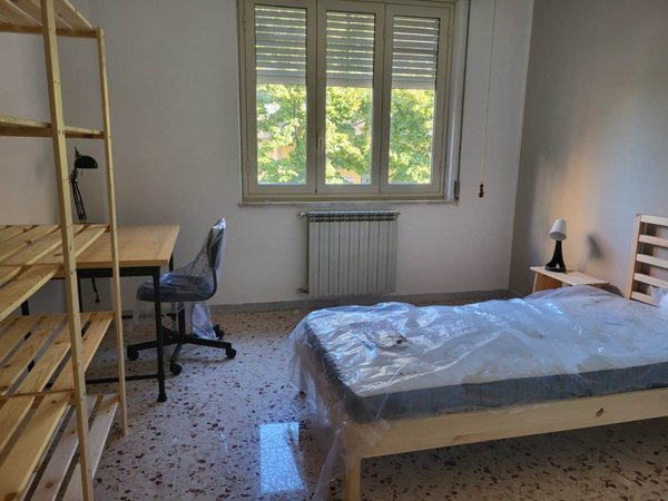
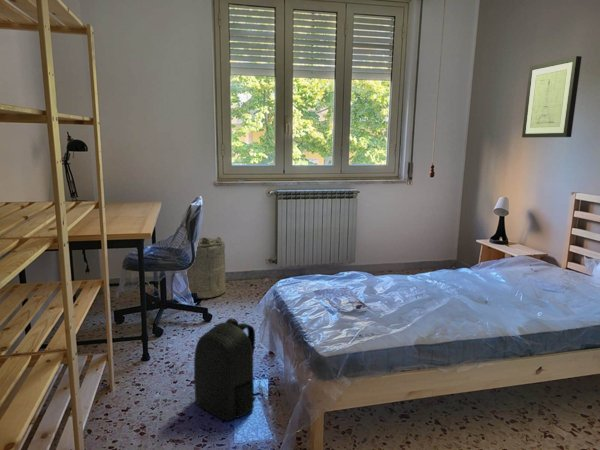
+ backpack (230, 361)
+ laundry hamper (201, 264)
+ wall art (549, 100)
